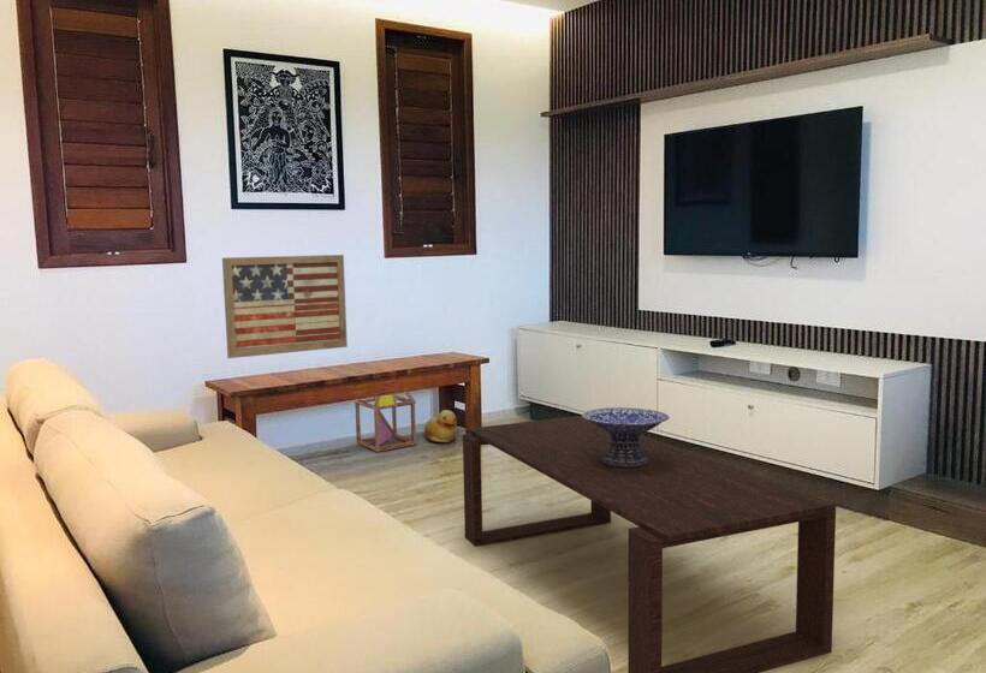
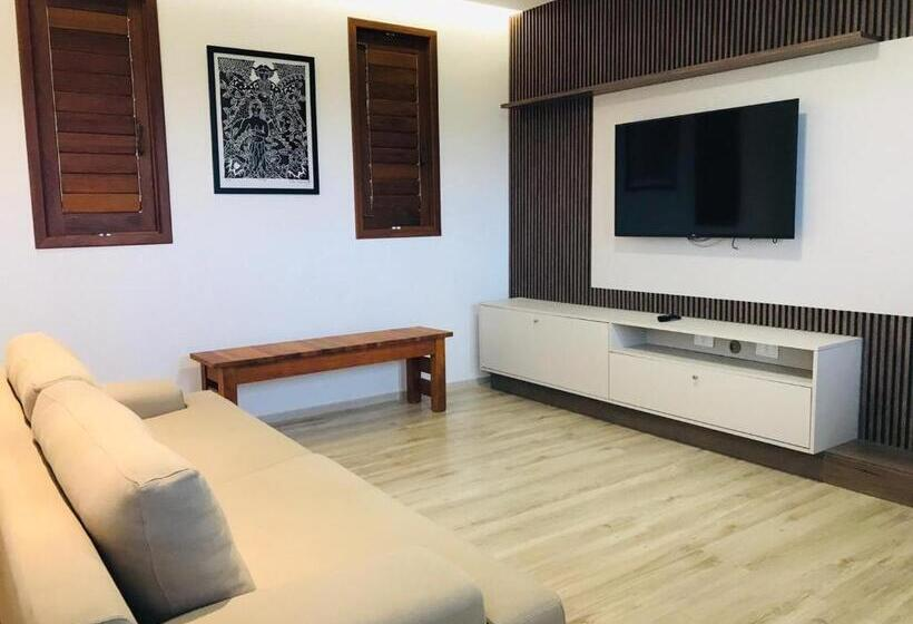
- rubber duck (439, 422)
- wall art (287, 304)
- geometric solid (385, 403)
- decorative bowl (624, 436)
- coffee table (610, 522)
